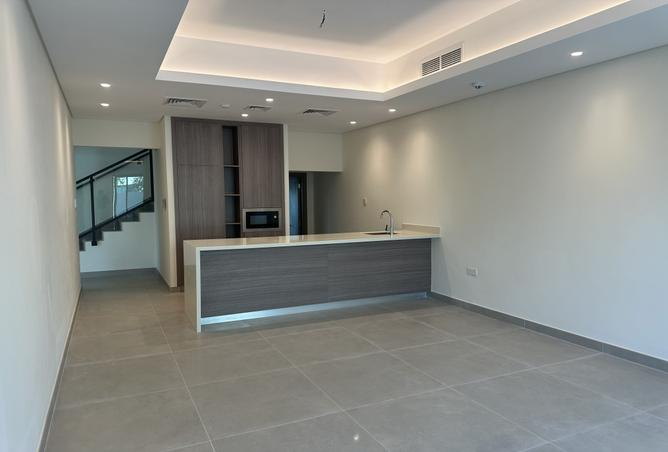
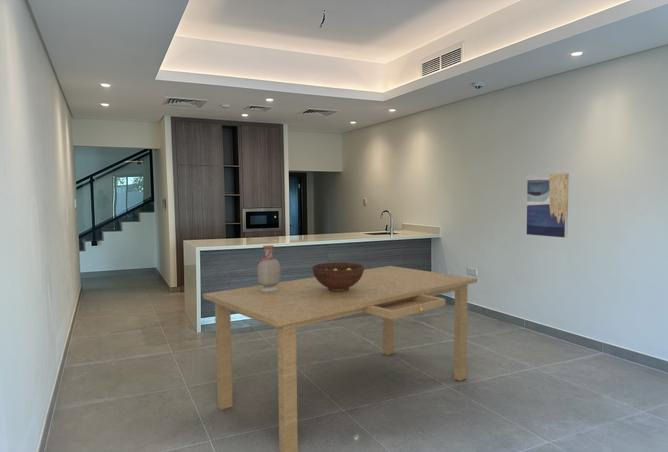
+ bottle (268, 267)
+ fruit bowl (338, 277)
+ dining table (383, 342)
+ wall art (546, 205)
